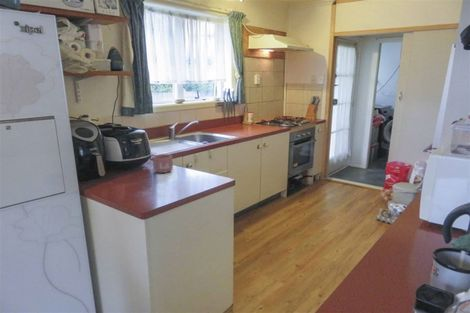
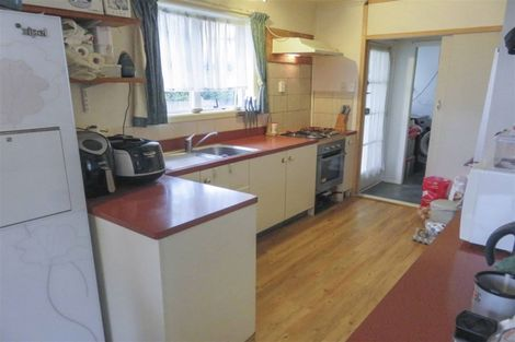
- mug (163, 163)
